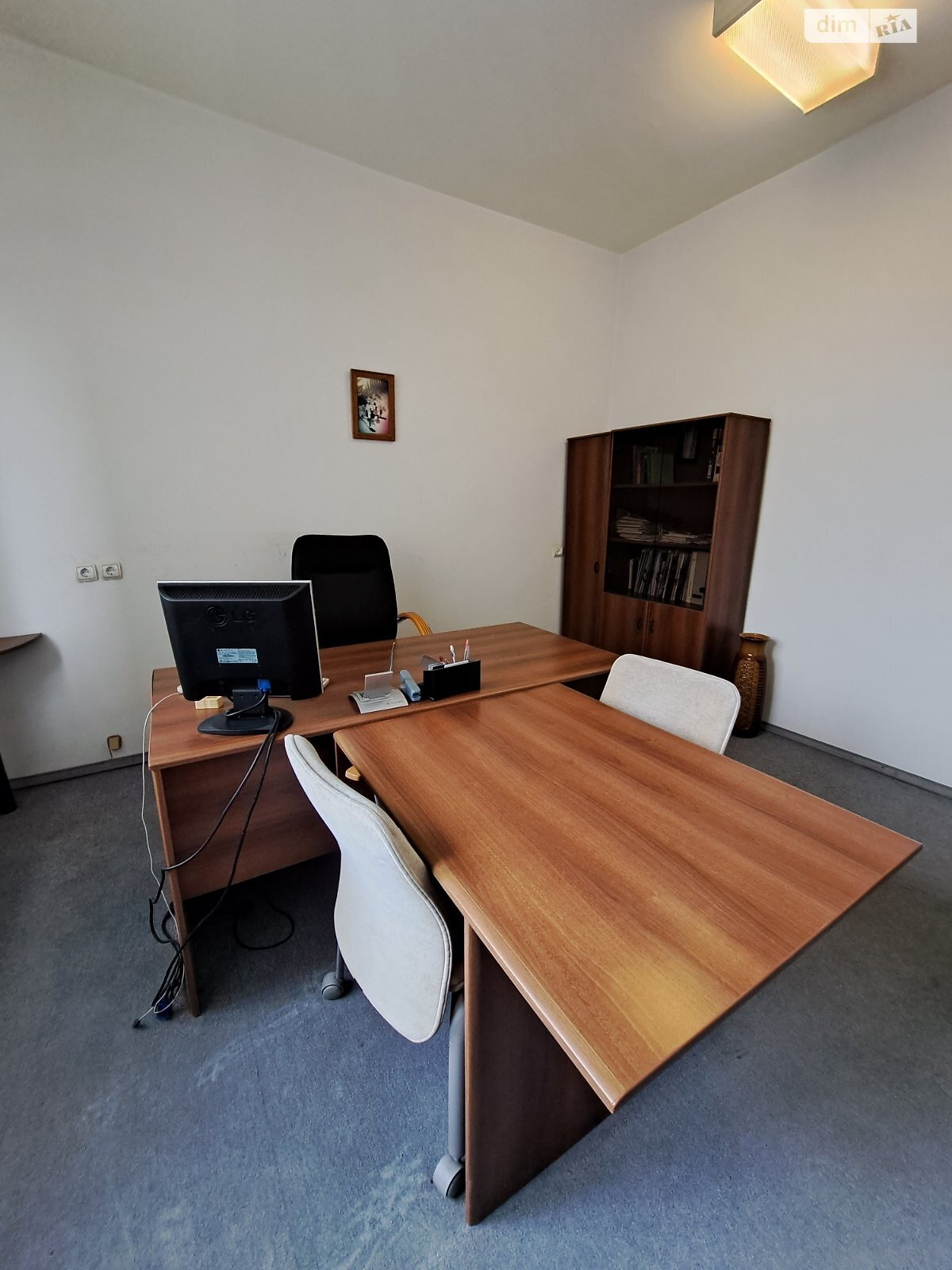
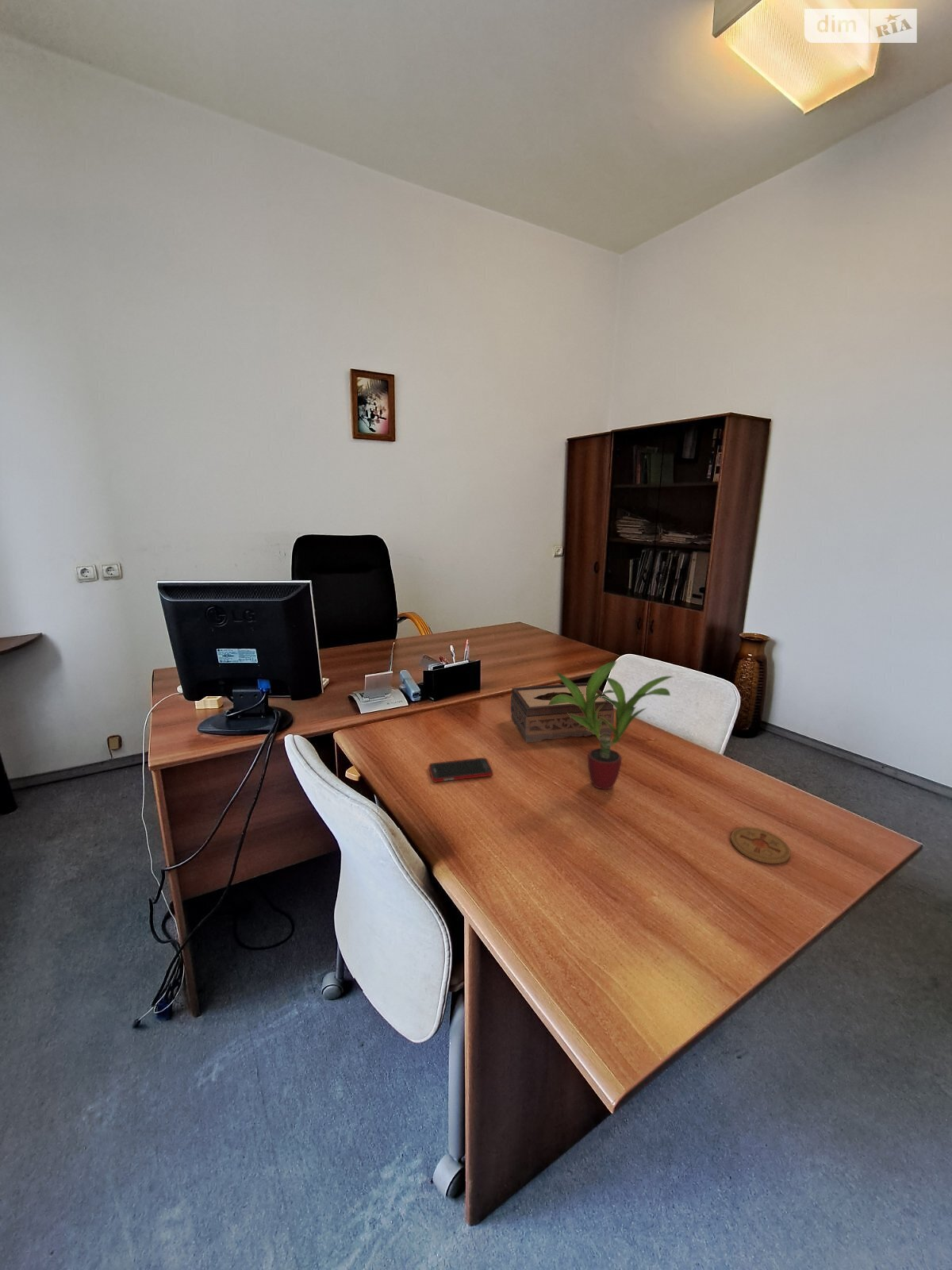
+ tissue box (560, 710)
+ coaster (759, 845)
+ potted plant (610, 735)
+ cell phone (460, 769)
